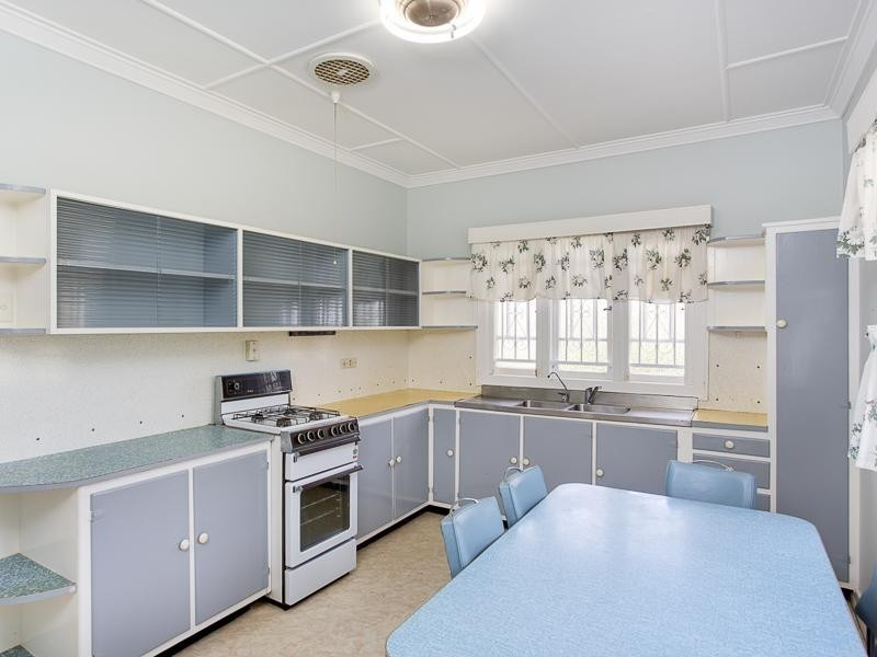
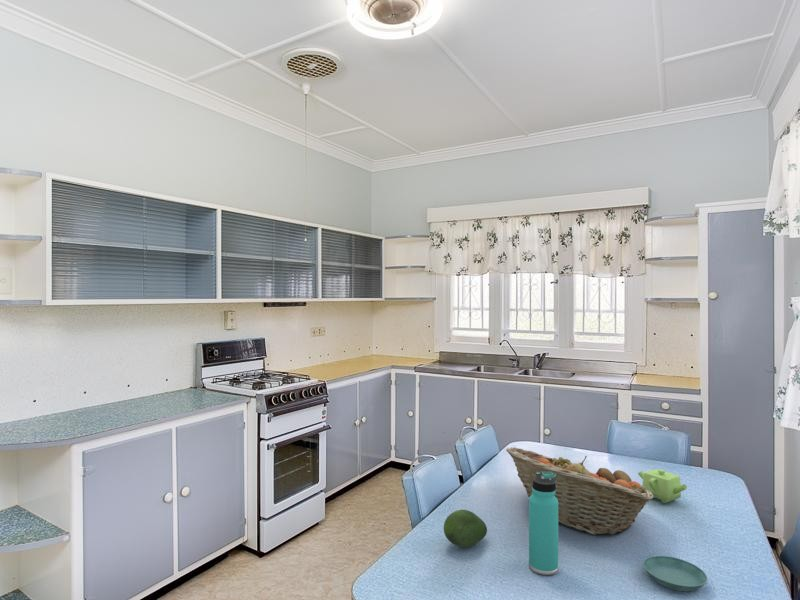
+ fruit (466, 527)
+ fruit basket (574, 482)
+ saucer (674, 574)
+ teapot (661, 484)
+ thermos bottle (543, 520)
